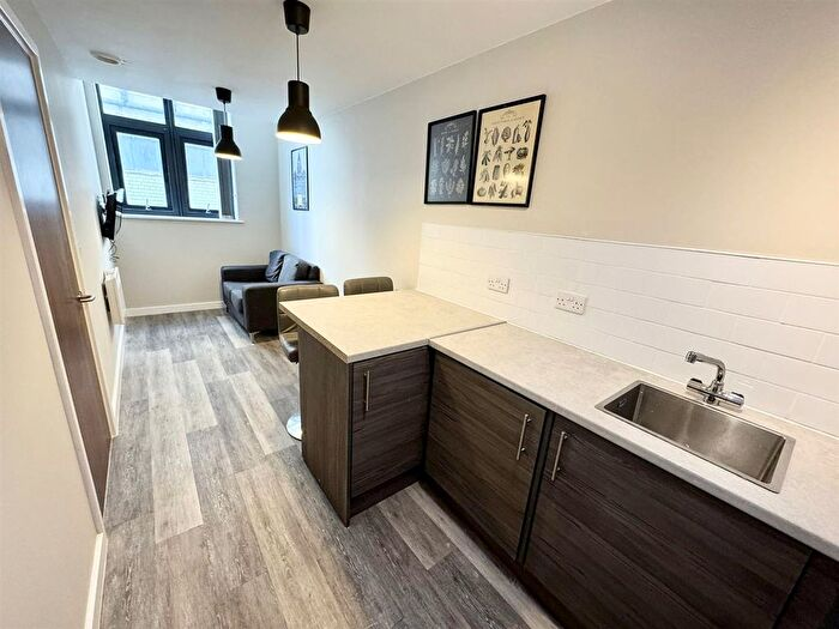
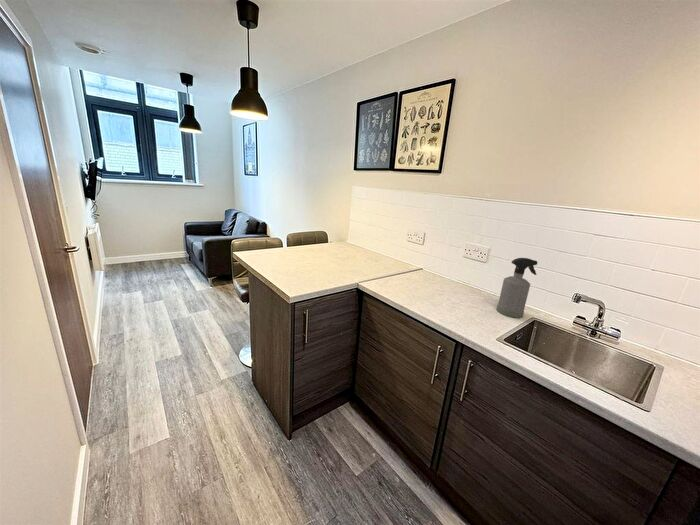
+ spray bottle (517, 286)
